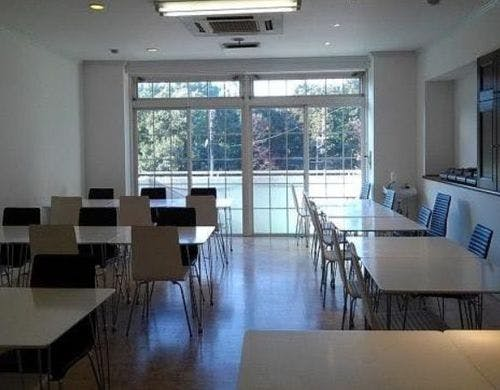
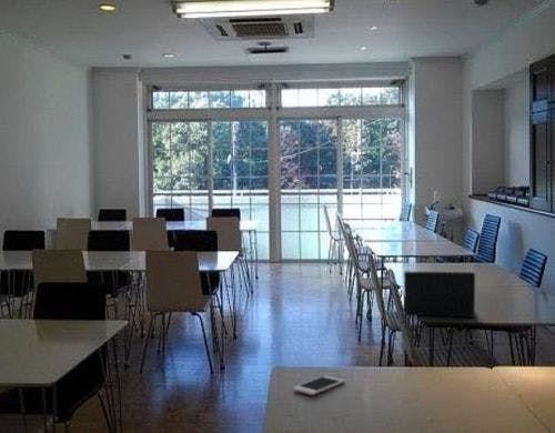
+ cell phone (319, 384)
+ laptop (438, 290)
